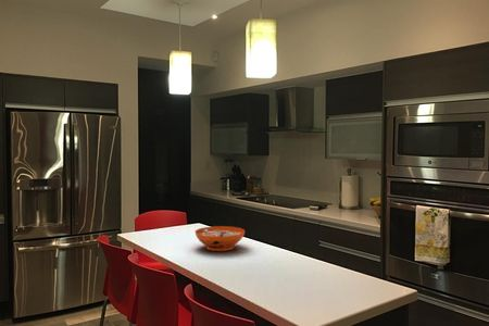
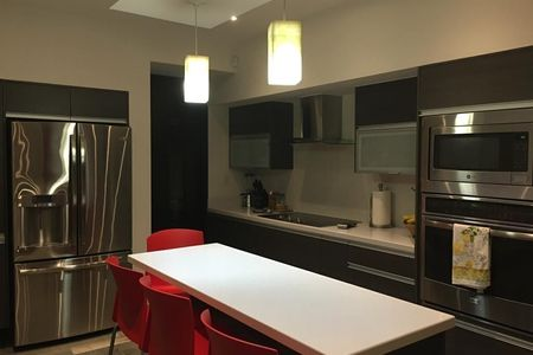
- decorative bowl (220, 239)
